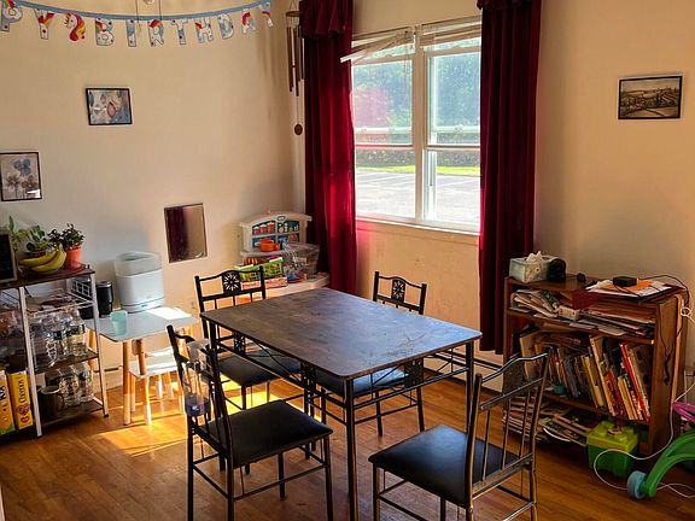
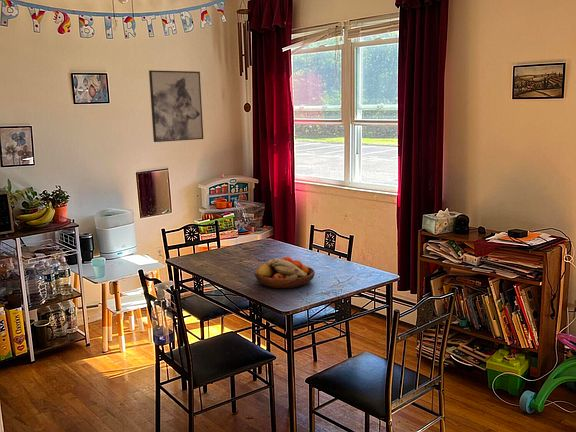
+ wall art (177, 106)
+ fruit bowl (285, 269)
